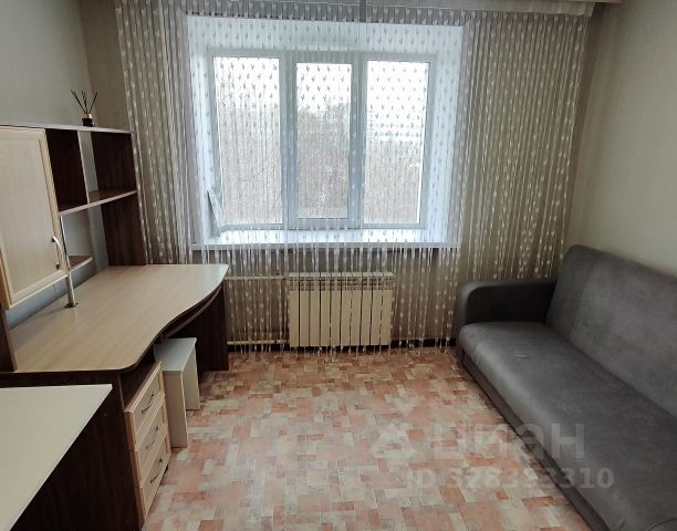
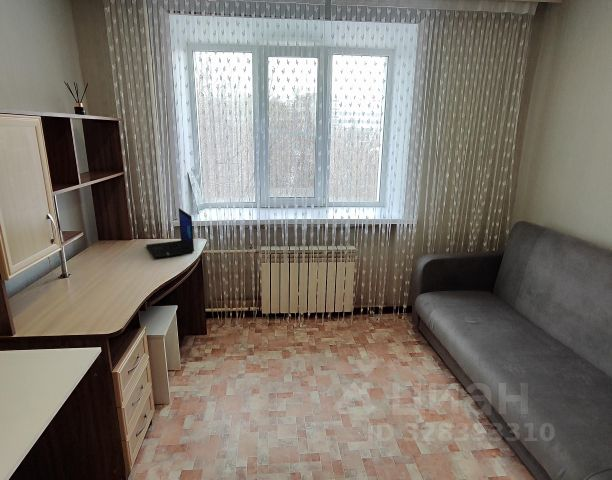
+ laptop (168, 242)
